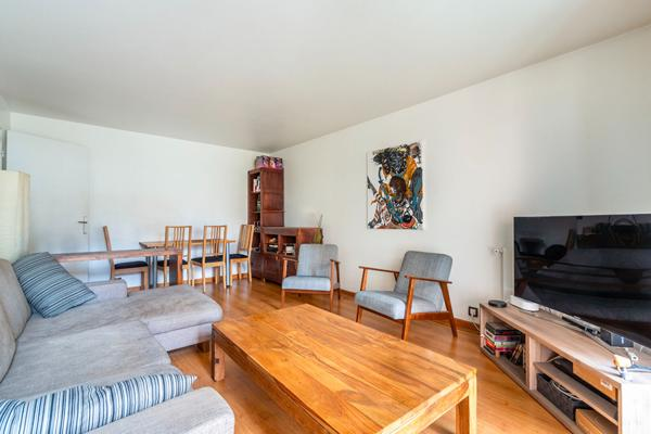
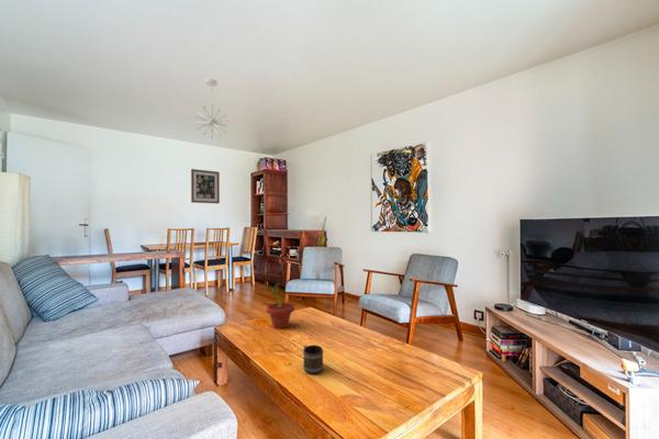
+ wall art (205, 187)
+ potted plant (279, 303)
+ mug (311, 357)
+ pendant light (211, 109)
